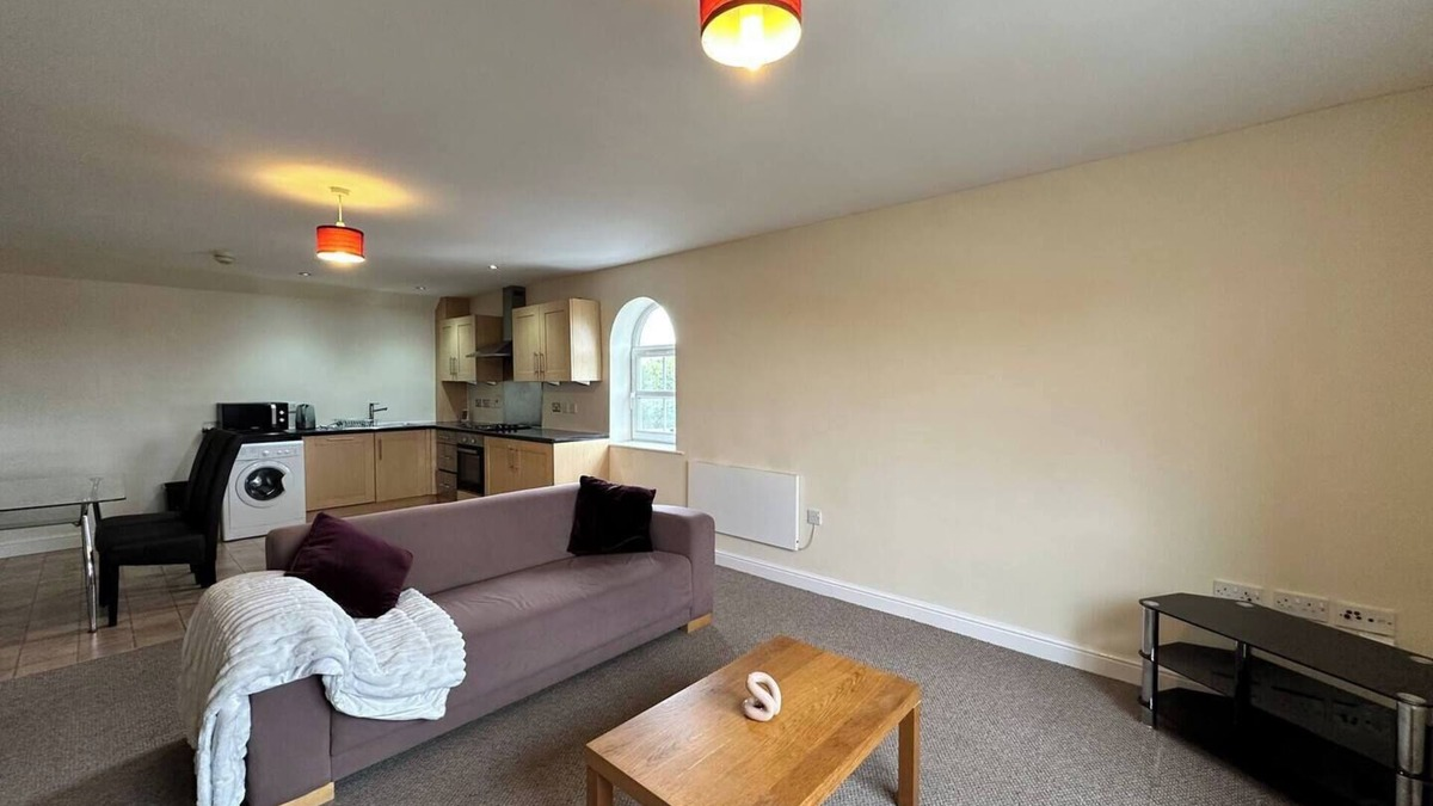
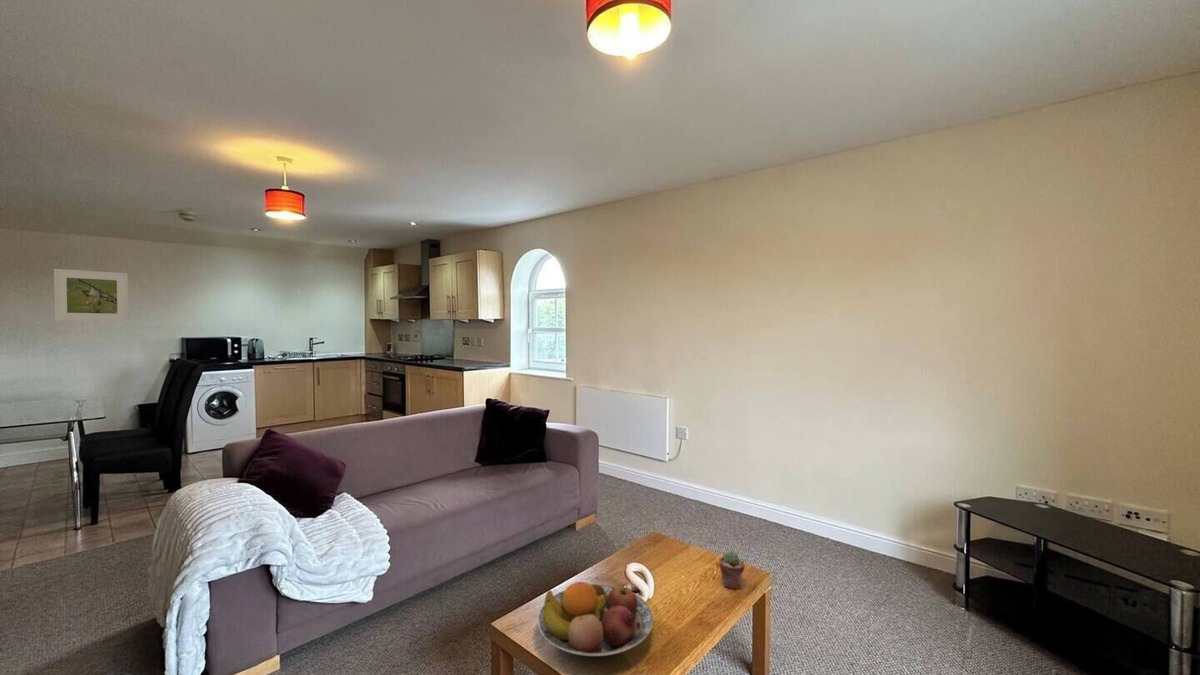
+ potted succulent (731, 568)
+ fruit bowl (595, 610)
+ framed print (92, 296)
